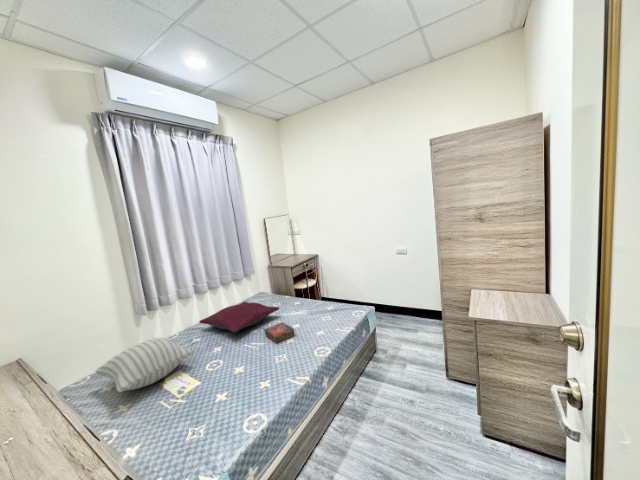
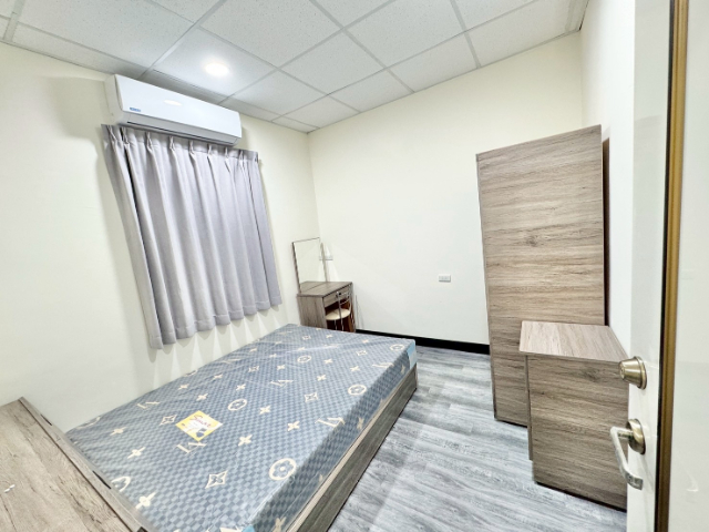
- book (279, 332)
- pillow (240, 315)
- pillow (146, 361)
